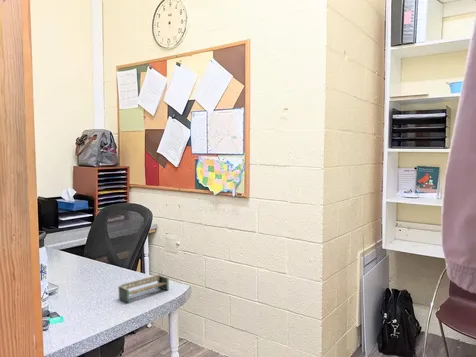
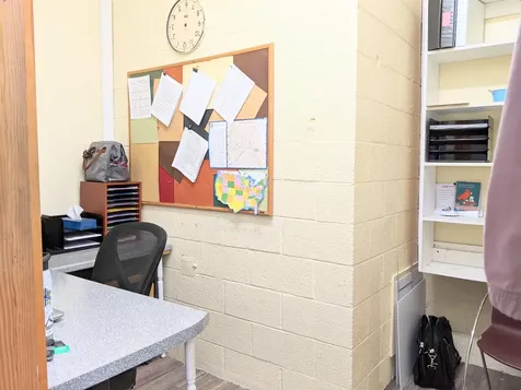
- shelf (144, 287)
